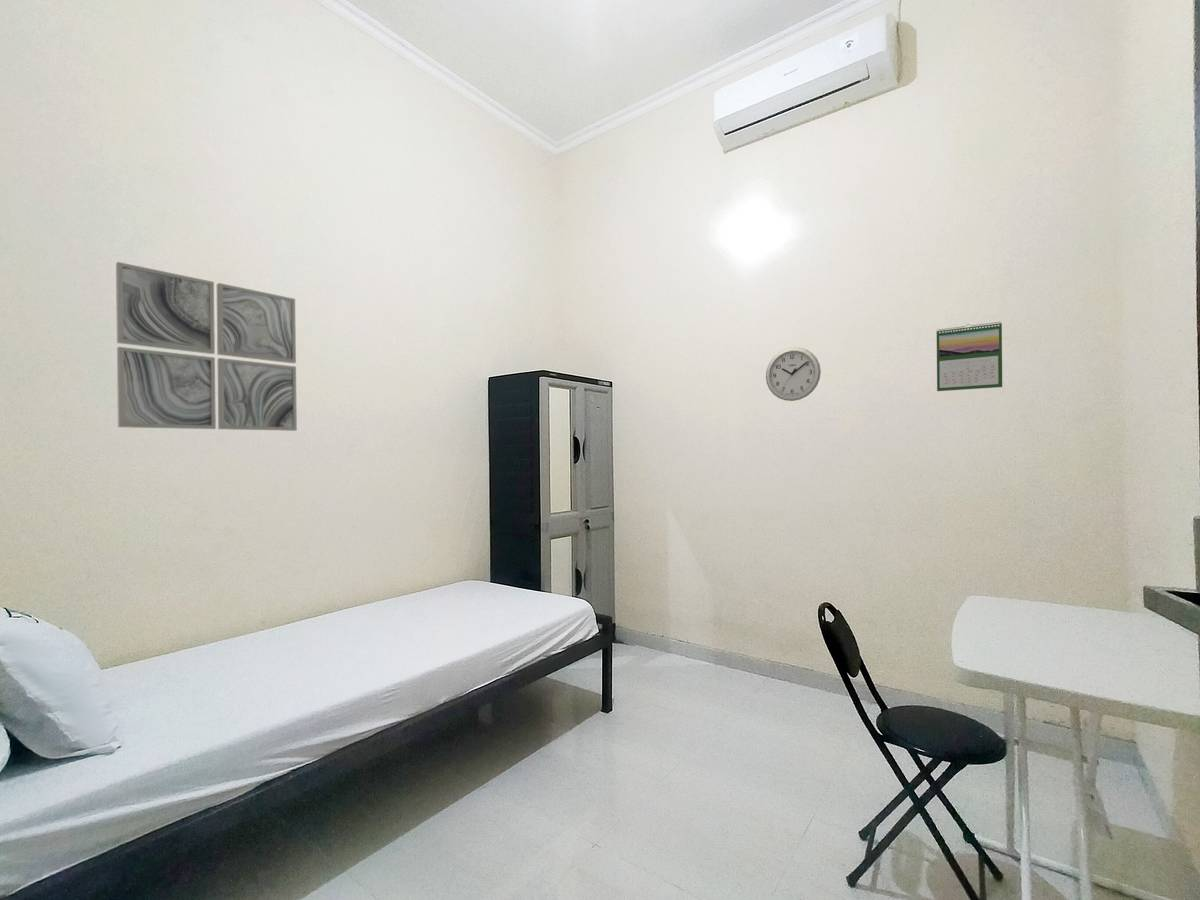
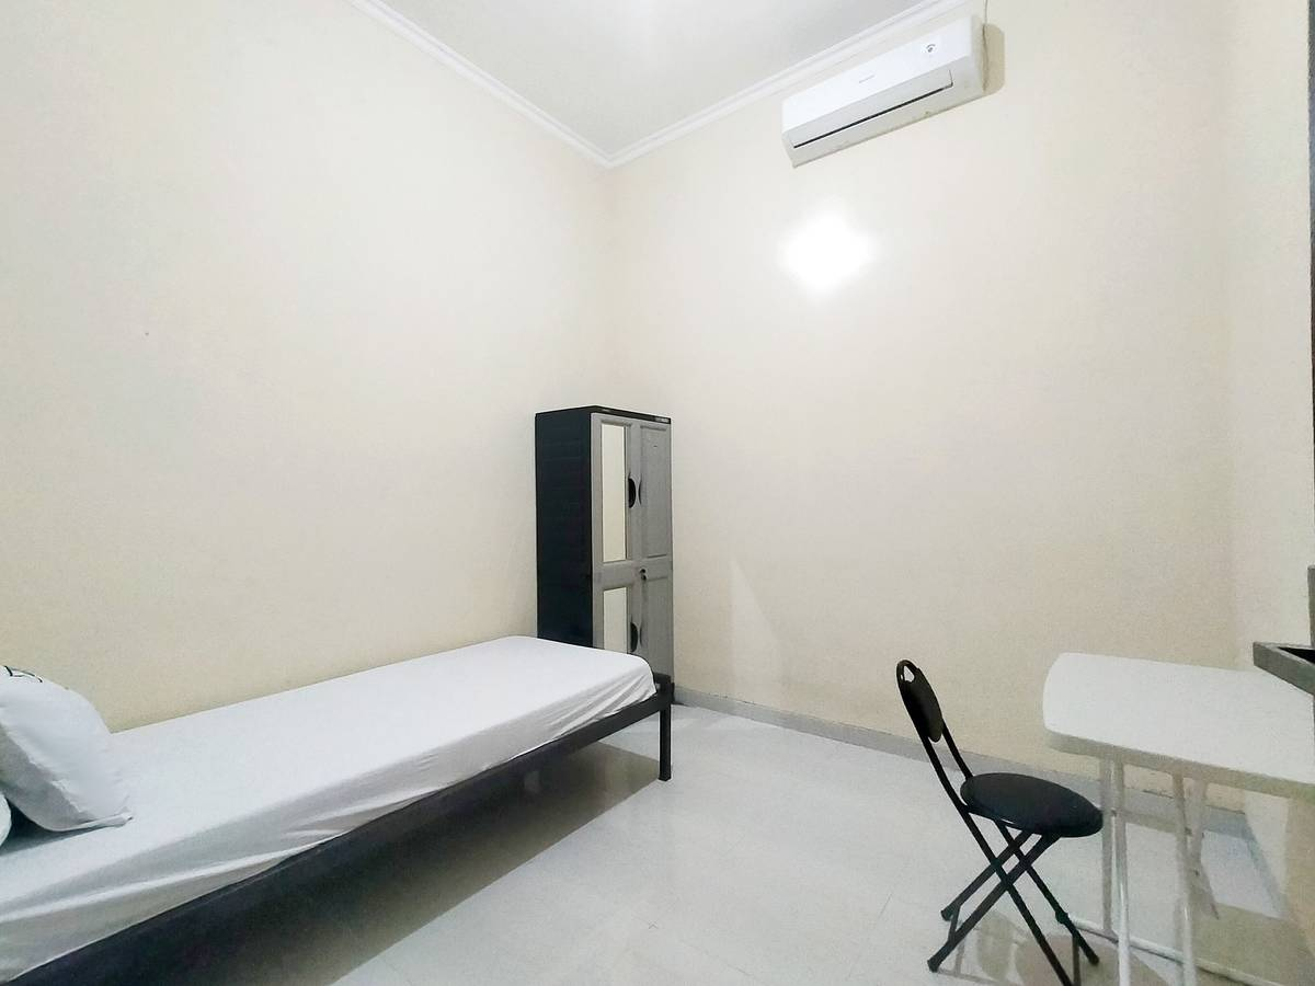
- calendar (968, 356)
- wall art (217, 354)
- wall clock (792, 373)
